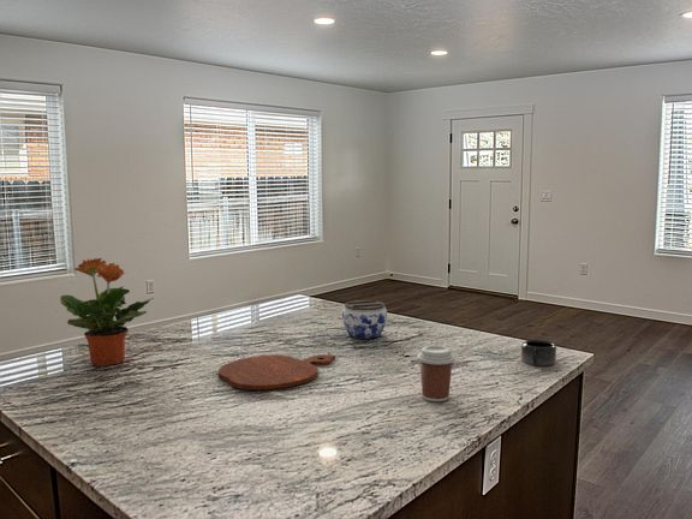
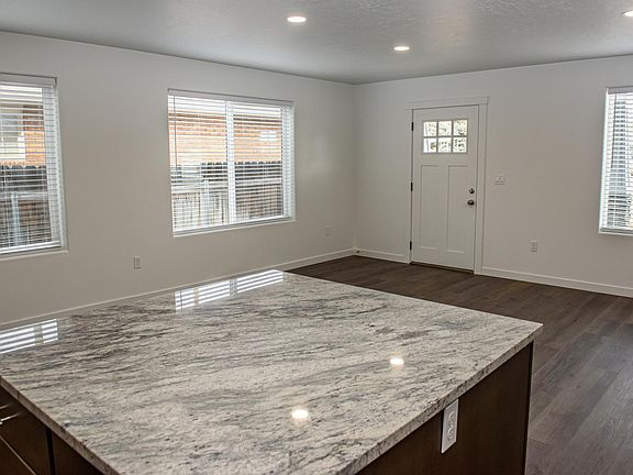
- potted plant (103, 311)
- cutting board (284, 368)
- jar (364, 318)
- coffee cup (435, 372)
- mug (537, 353)
